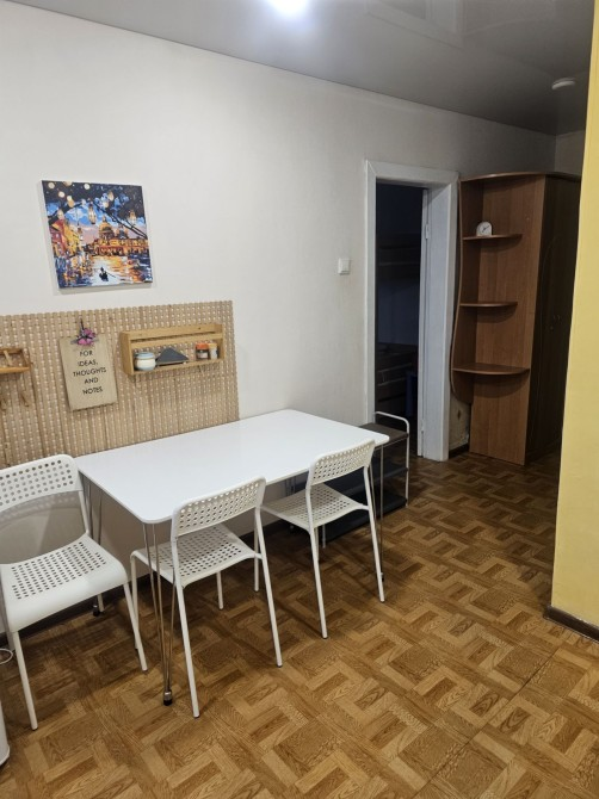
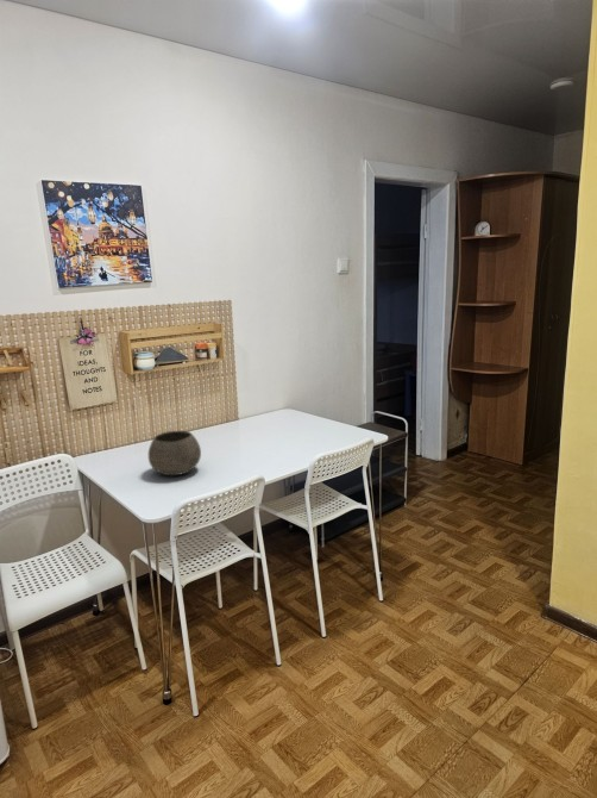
+ bowl (174, 453)
